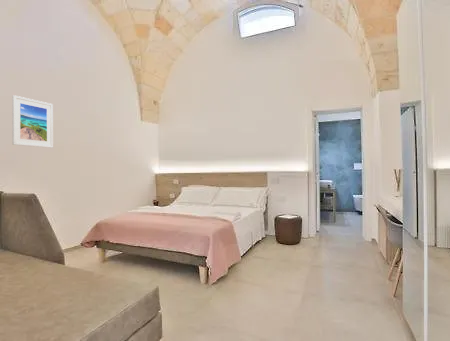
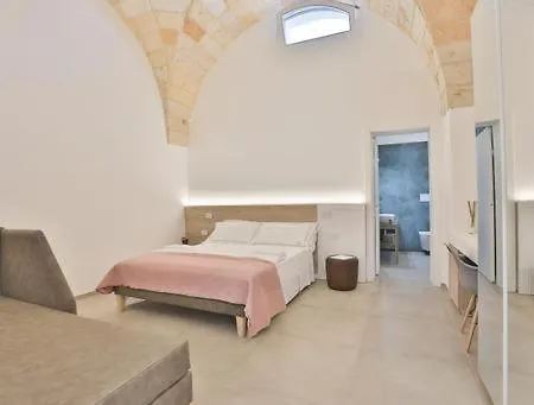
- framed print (33, 123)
